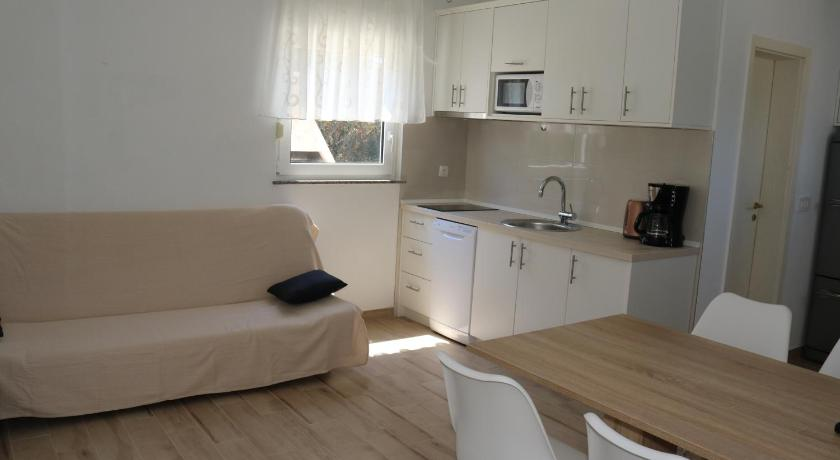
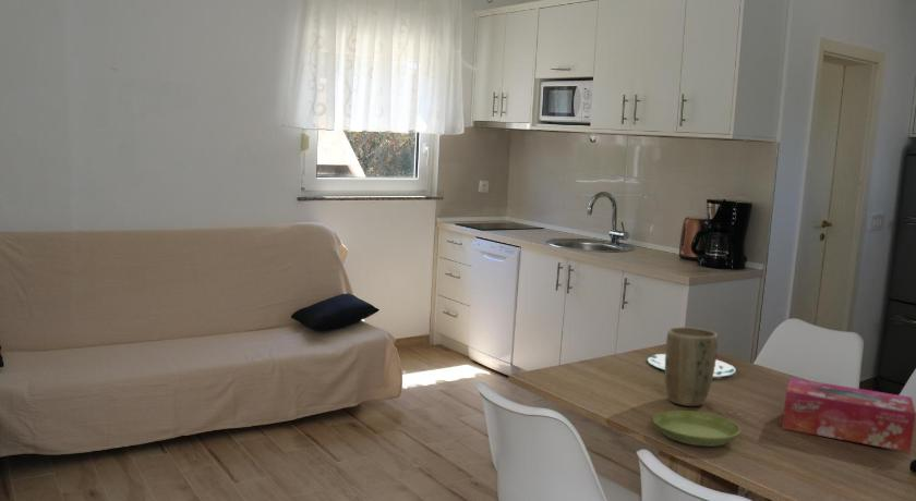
+ plate (714, 367)
+ saucer (696, 429)
+ plant pot (689, 366)
+ tissue box (846, 413)
